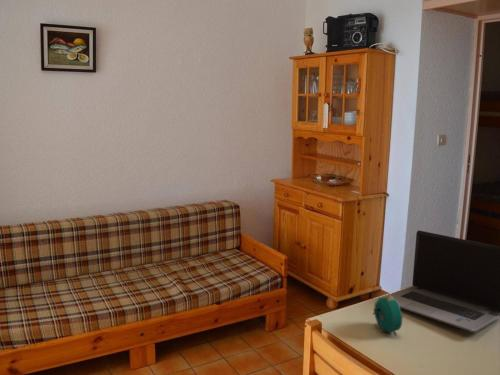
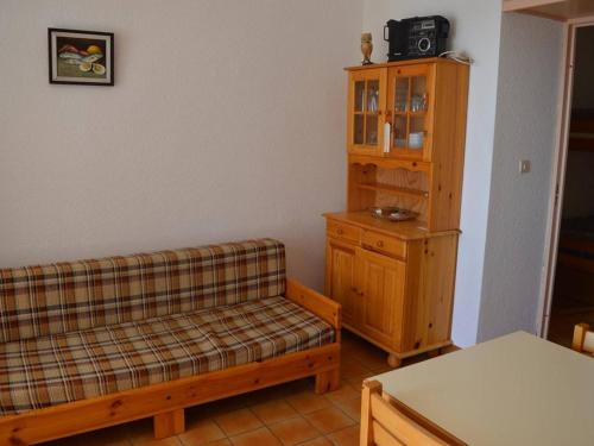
- laptop computer (442, 277)
- alarm clock (385, 313)
